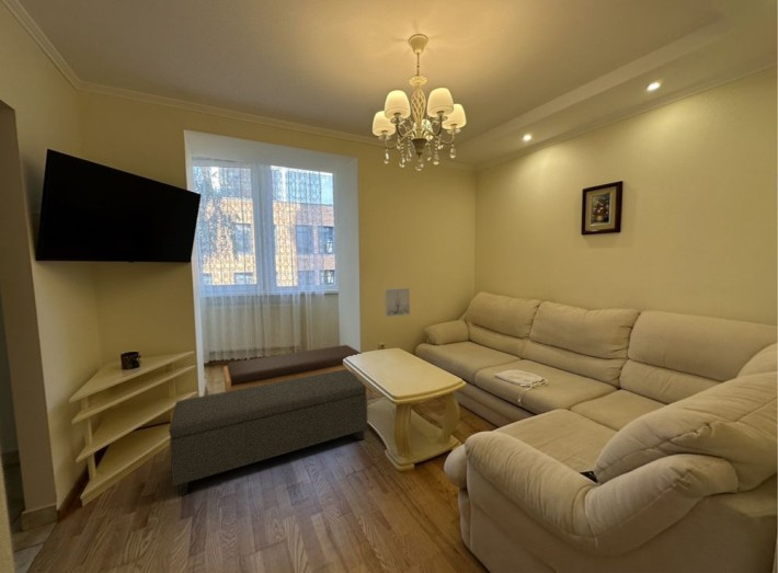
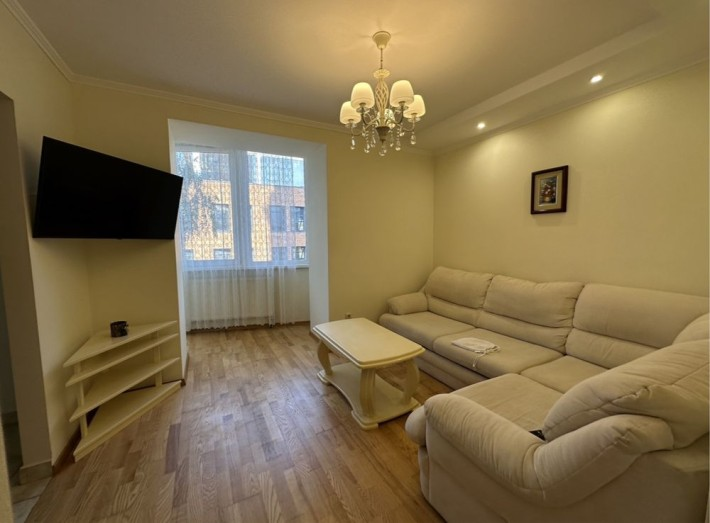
- ottoman (277, 420)
- bench (298, 377)
- wall art (397, 301)
